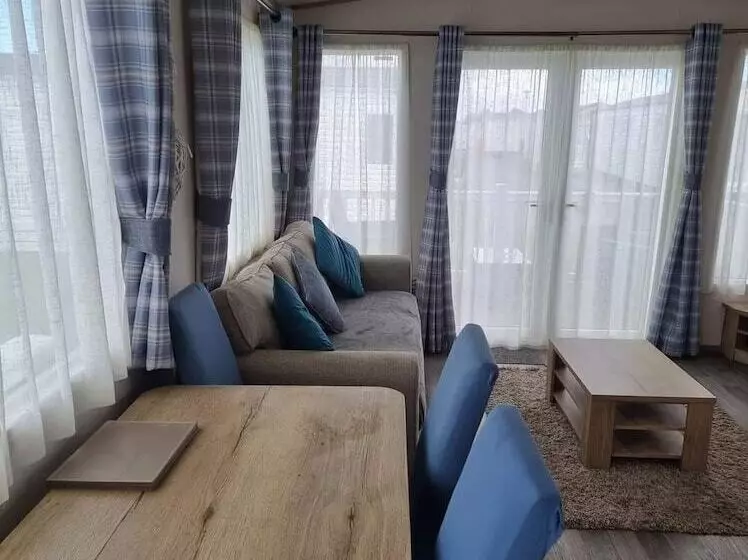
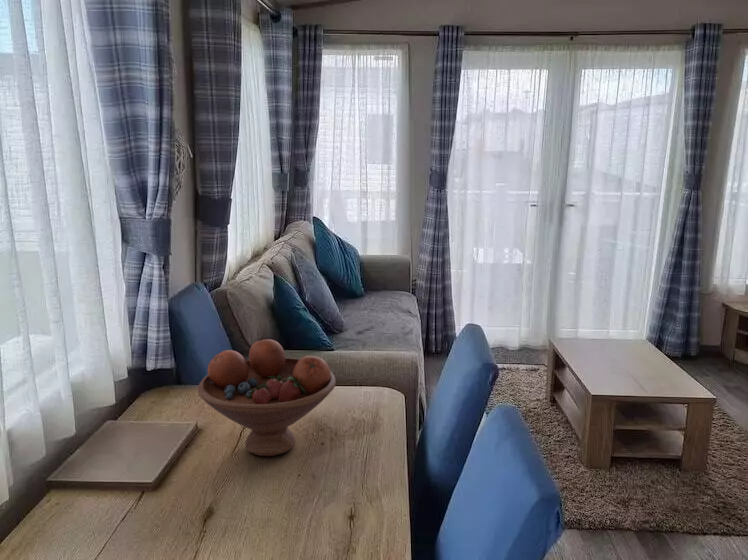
+ fruit bowl (268, 400)
